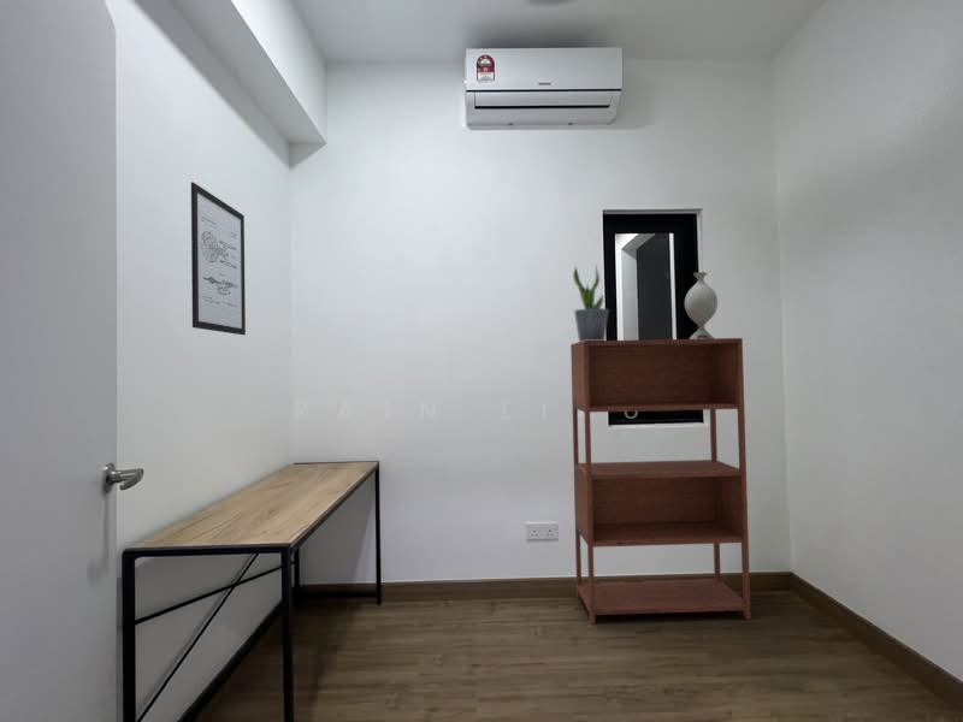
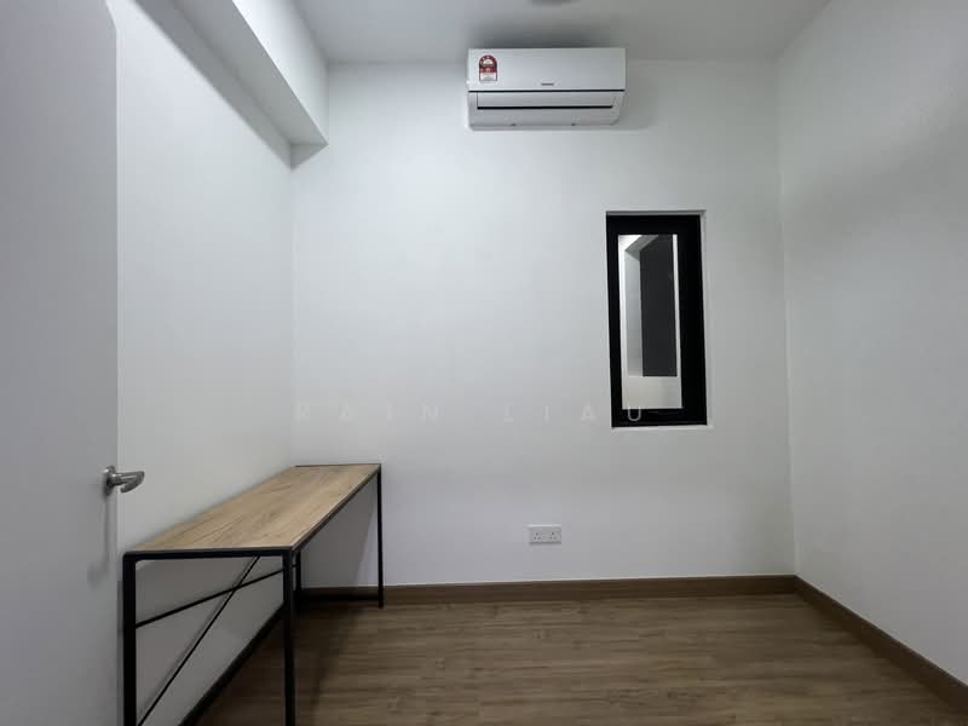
- wall art (220, 265)
- bookshelf (655, 473)
- decorative vase (701, 306)
- potted plant (591, 303)
